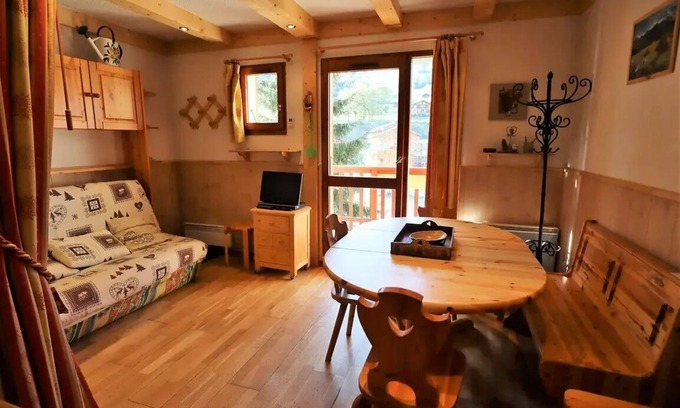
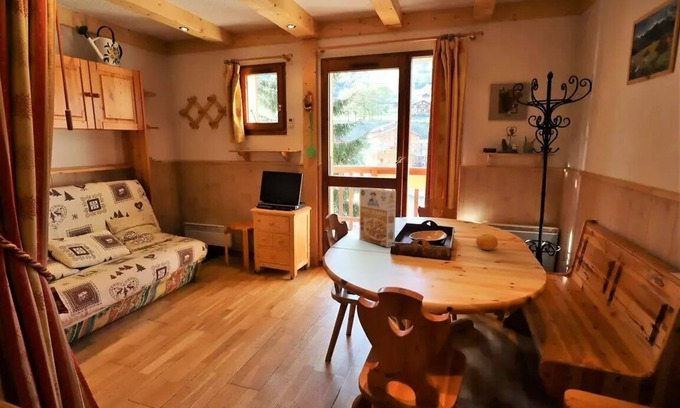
+ fruit (486, 241)
+ cereal box (376, 216)
